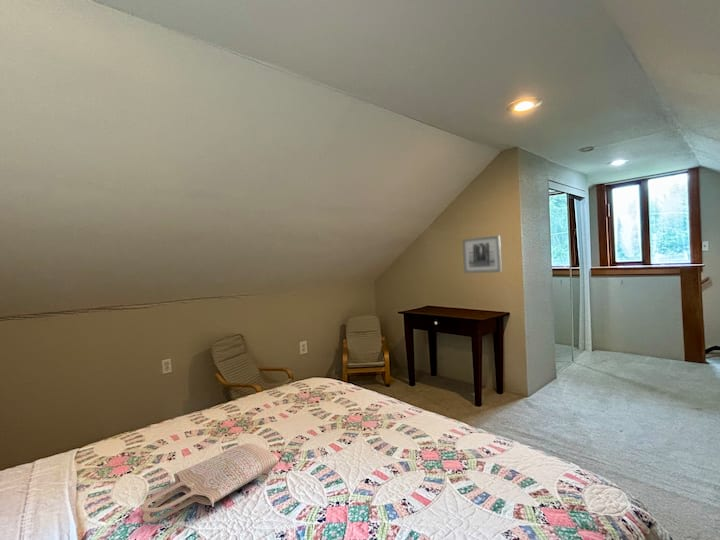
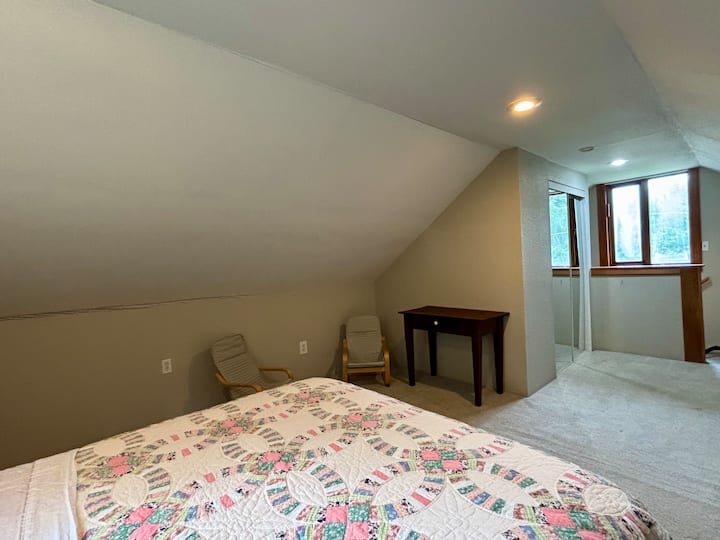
- wall art (481, 255)
- shopping bag (209, 476)
